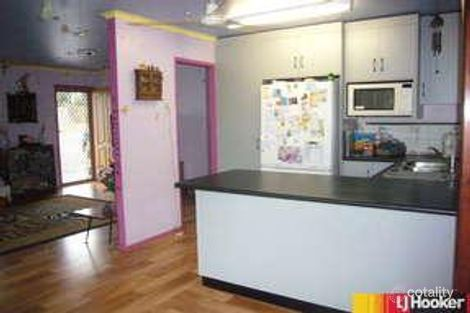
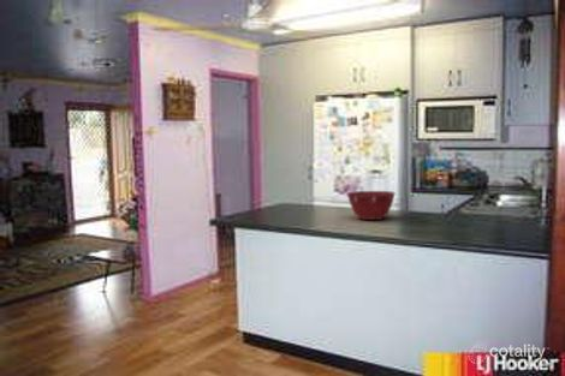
+ mixing bowl (370, 205)
